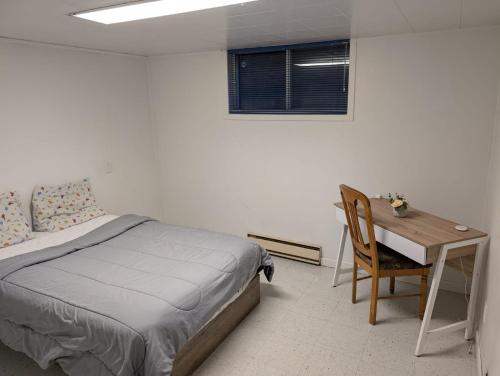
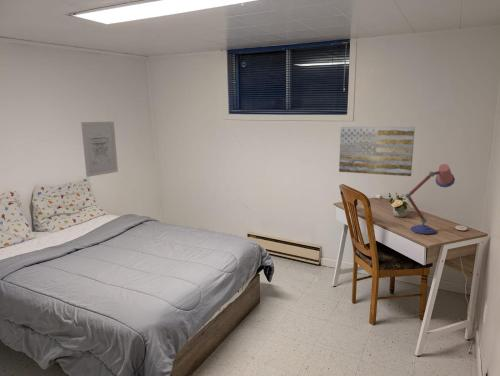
+ wall art (374, 150)
+ desk lamp (419, 187)
+ wall art (100, 148)
